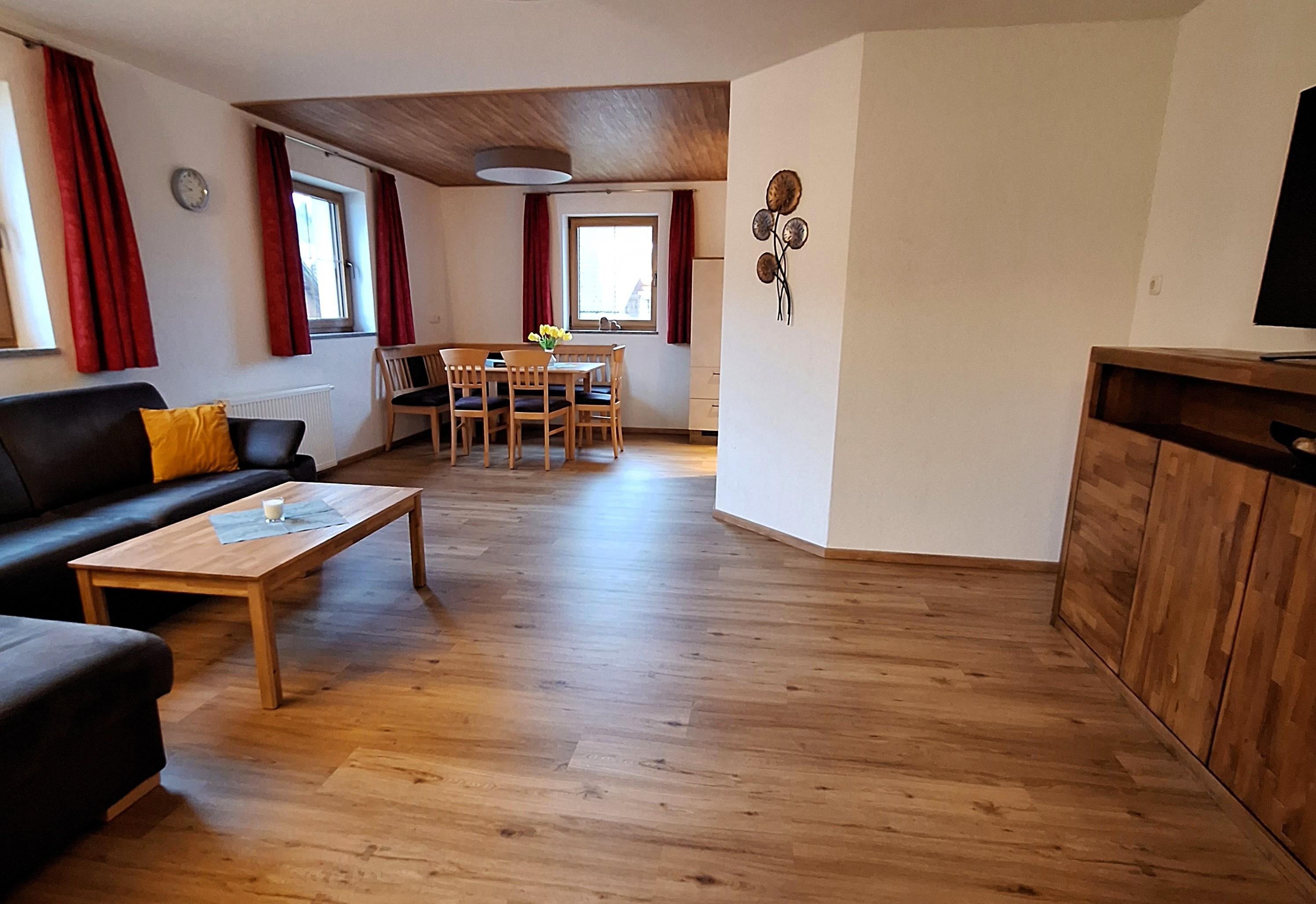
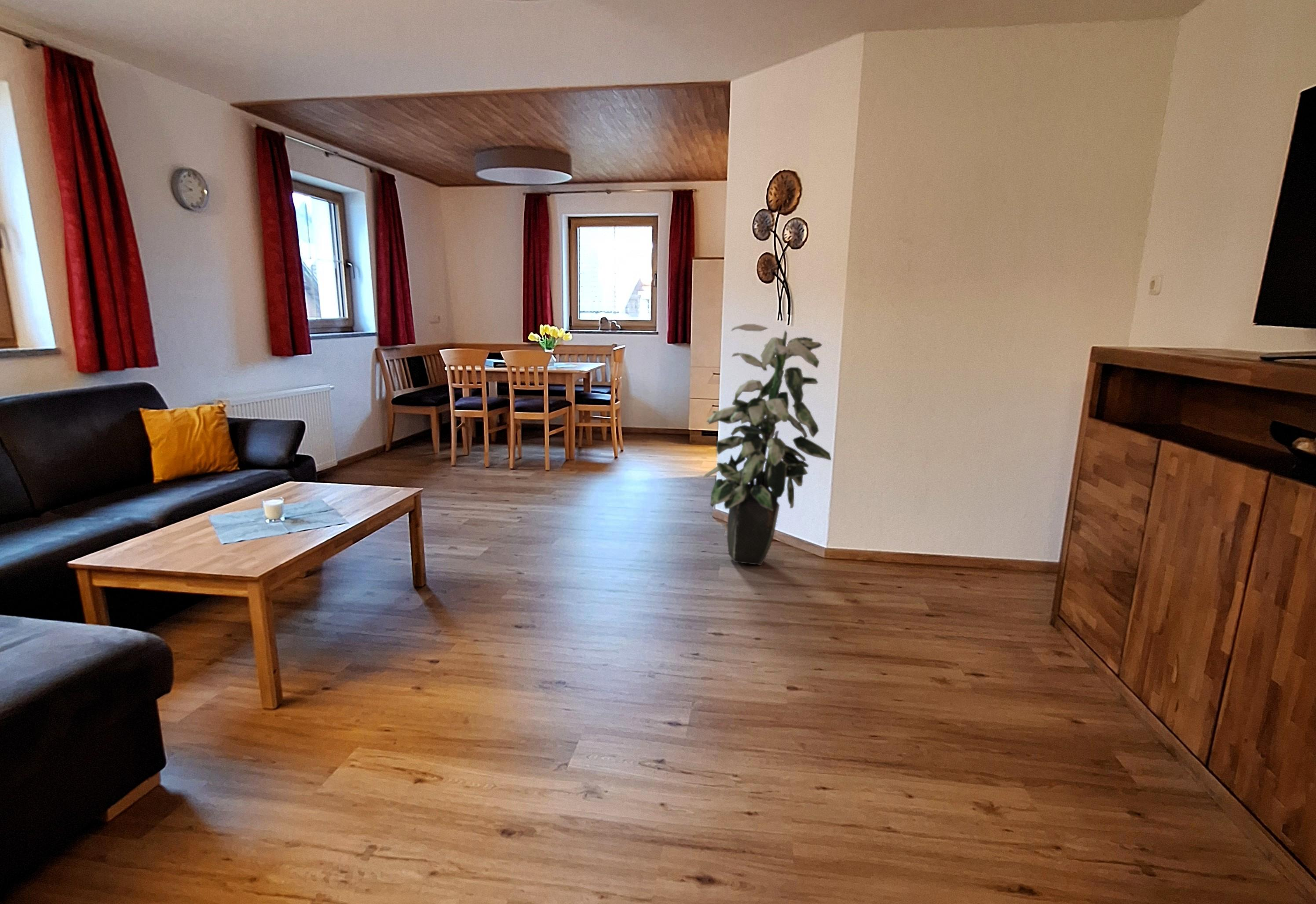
+ indoor plant (759, 445)
